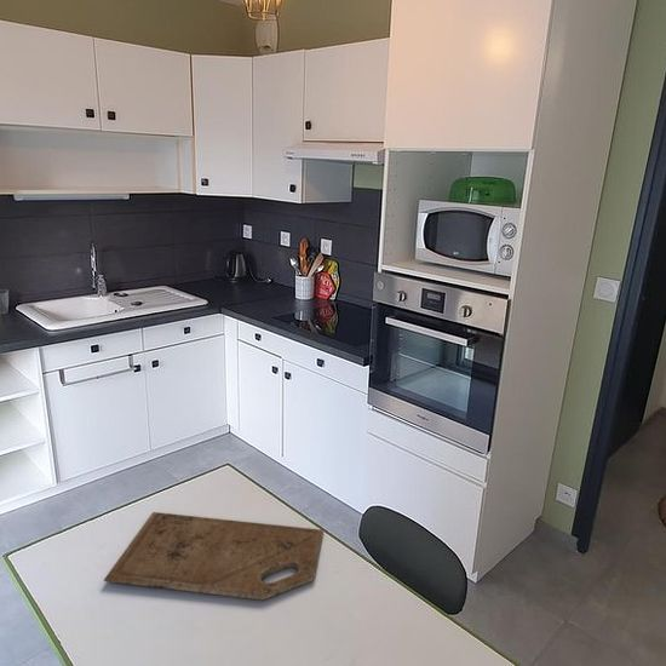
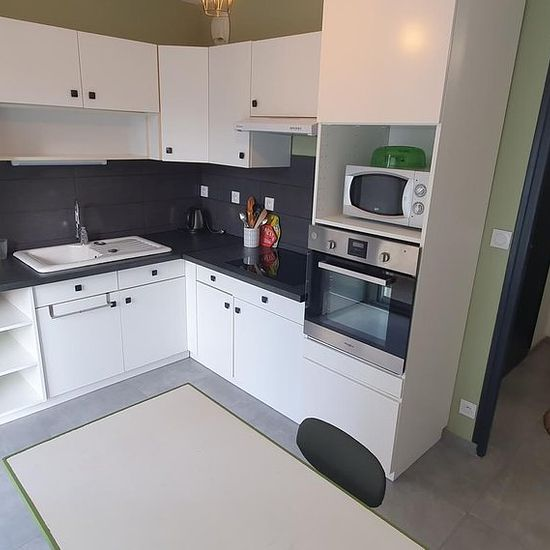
- cutting board (222, 552)
